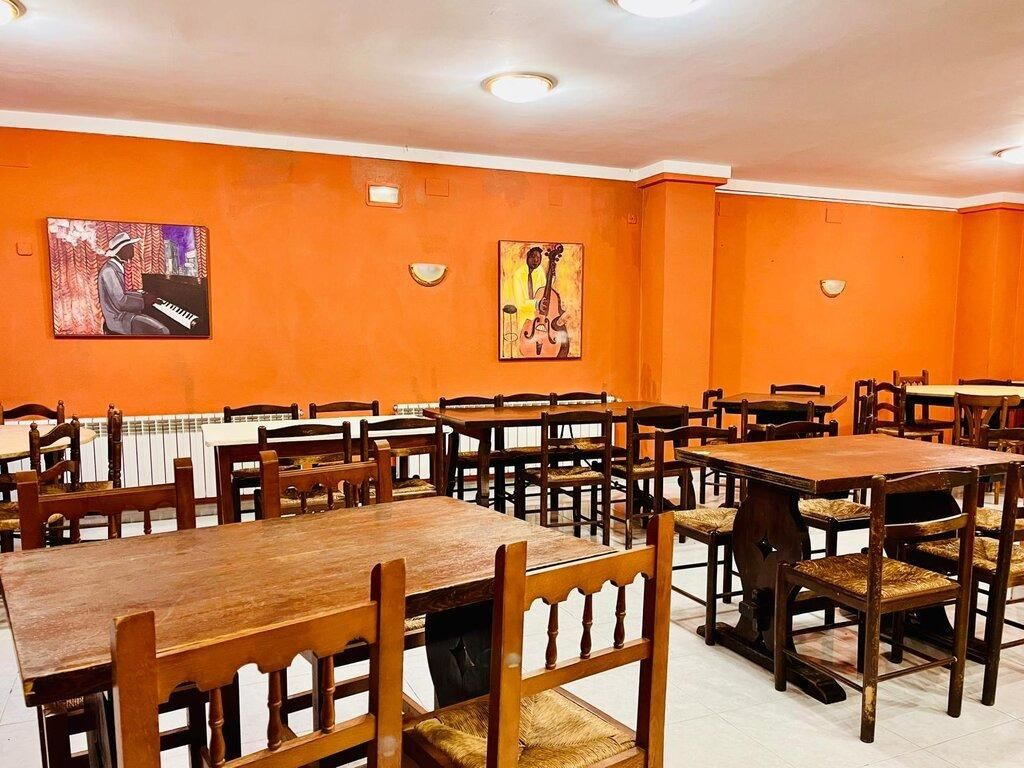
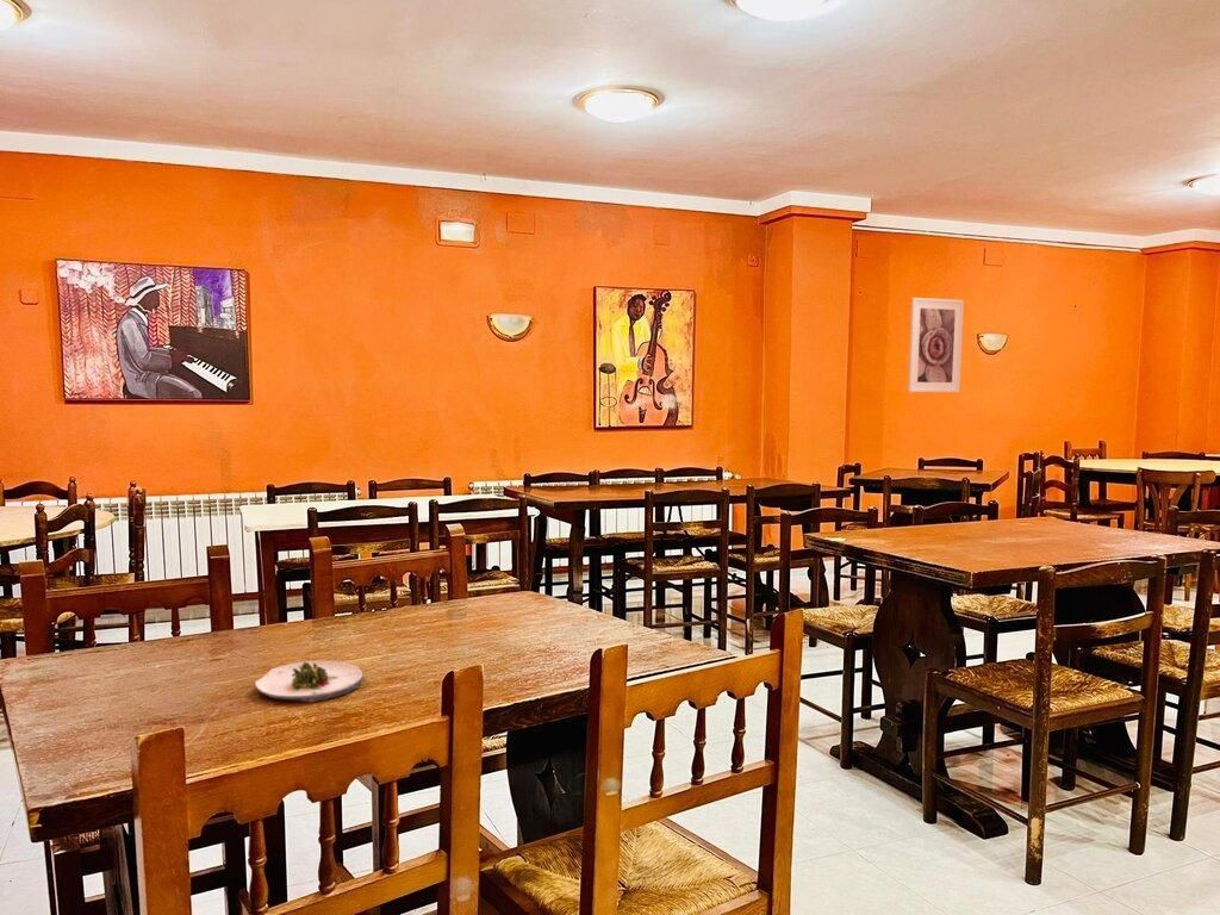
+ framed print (935, 346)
+ salad plate (311, 673)
